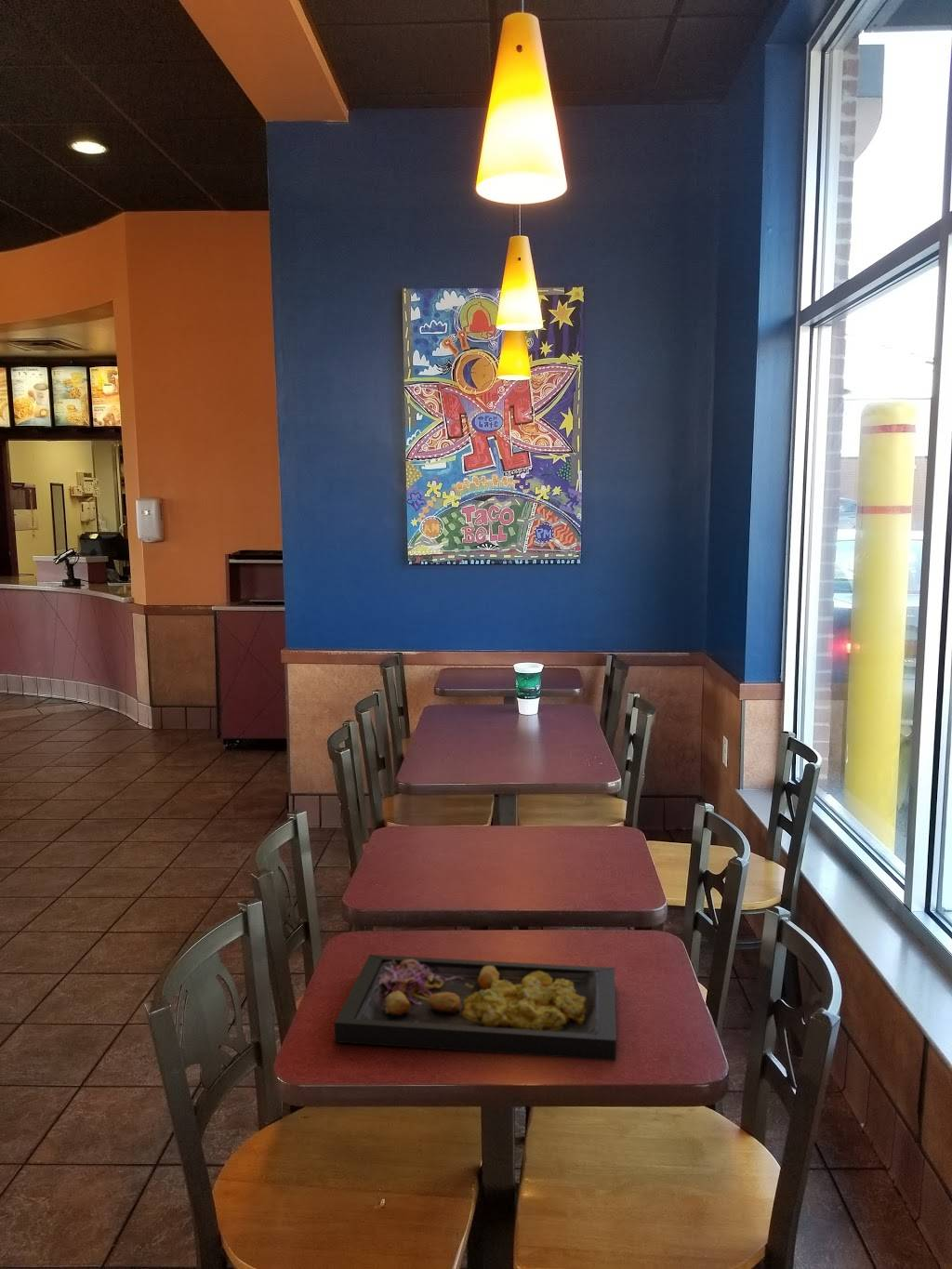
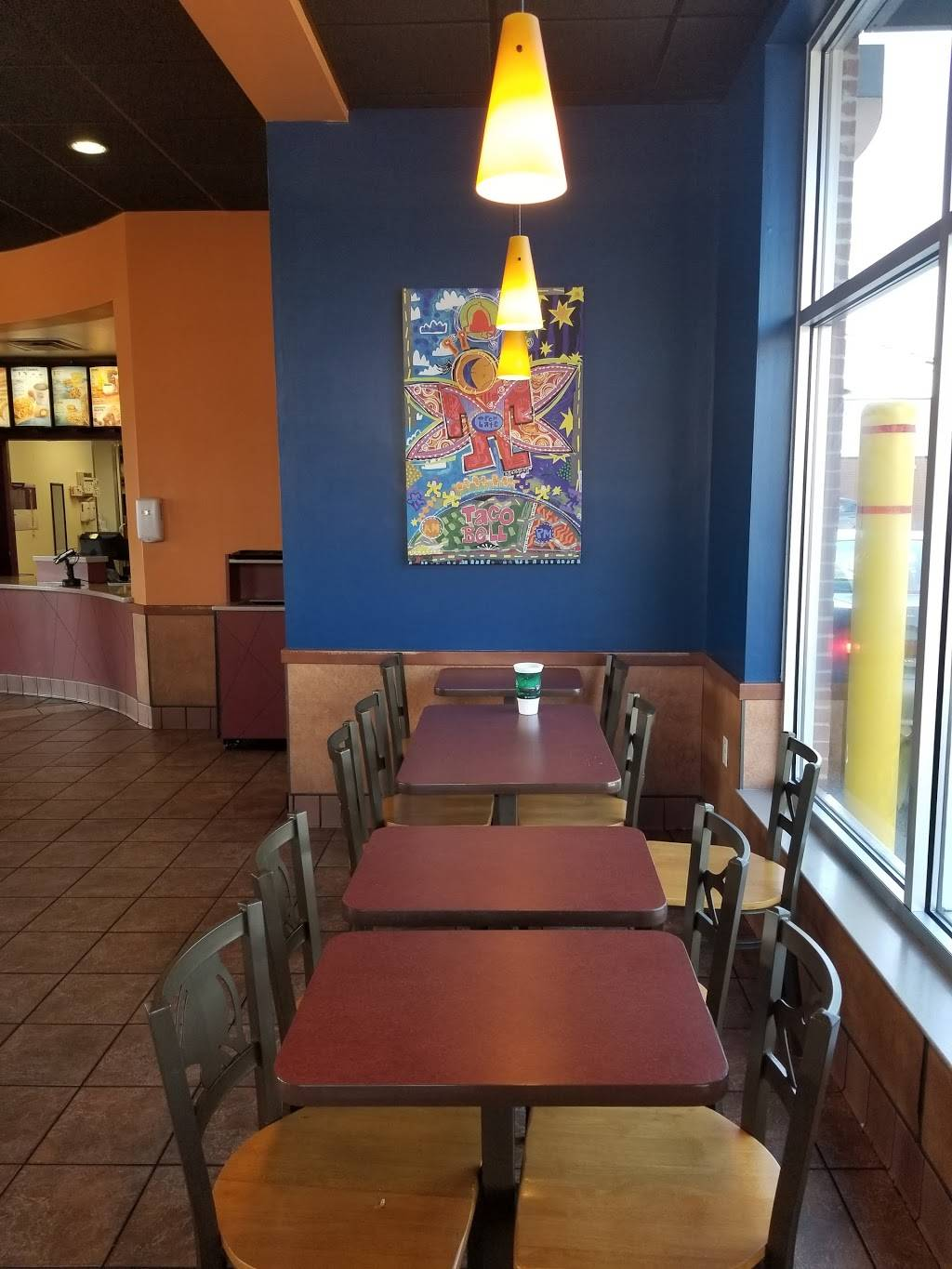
- food tray (482, 998)
